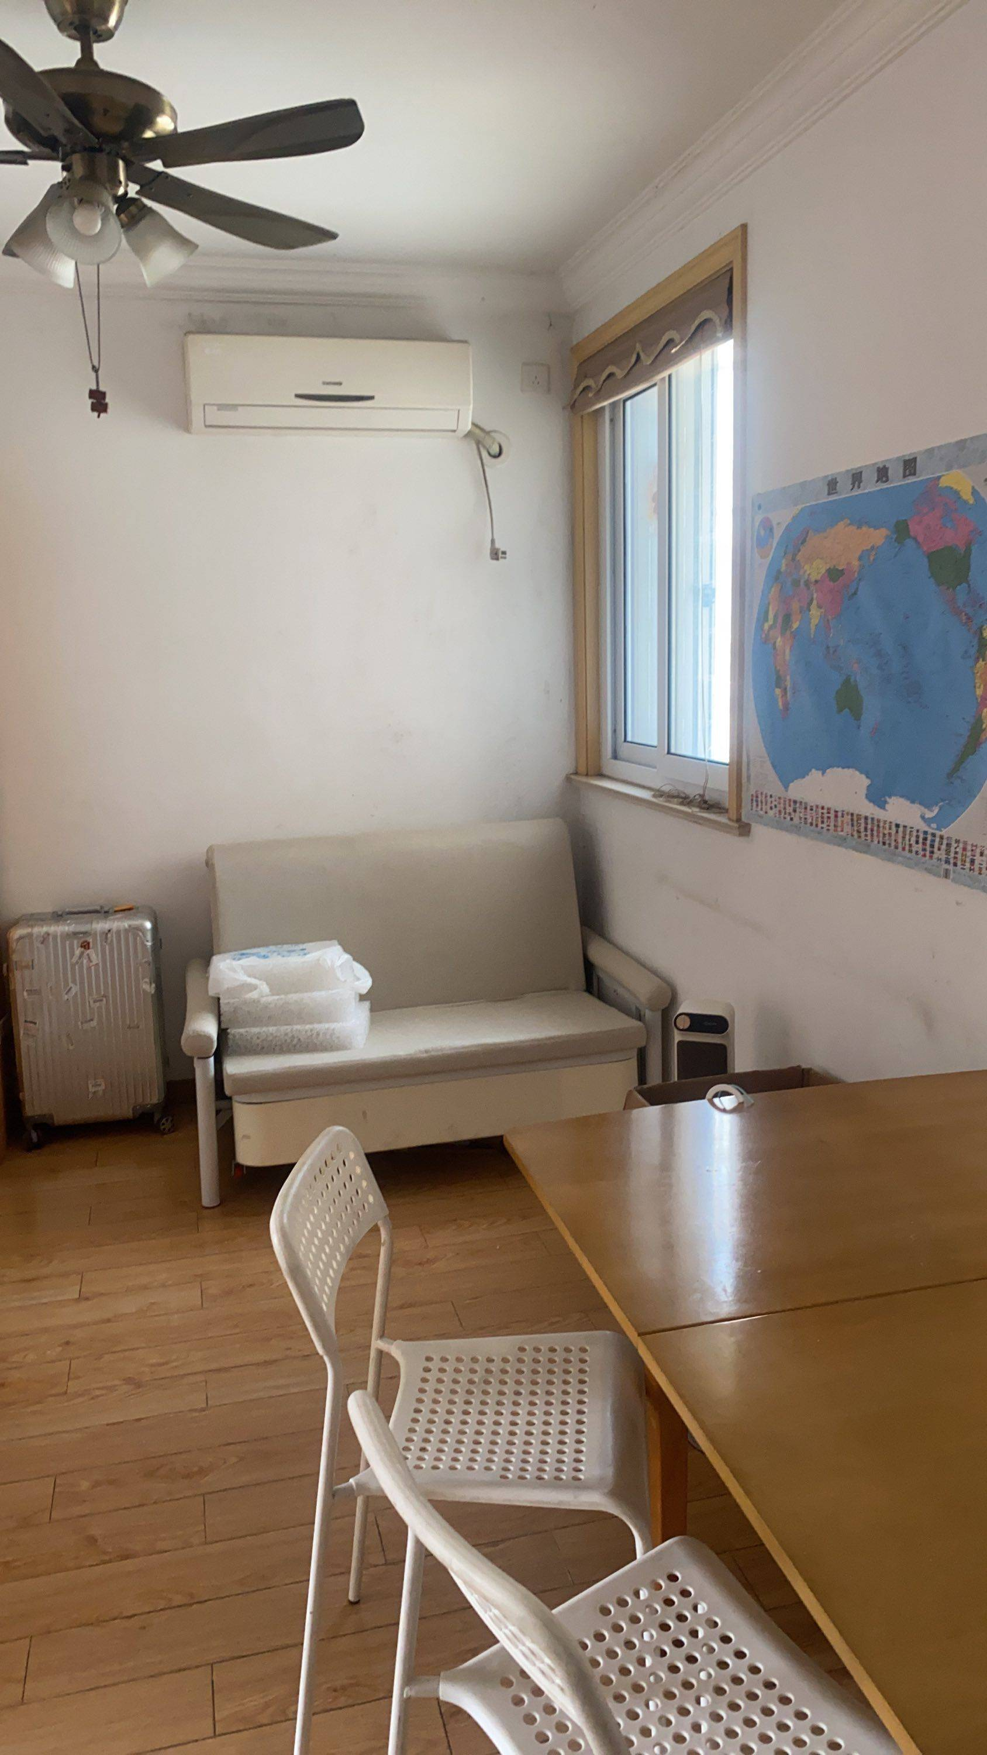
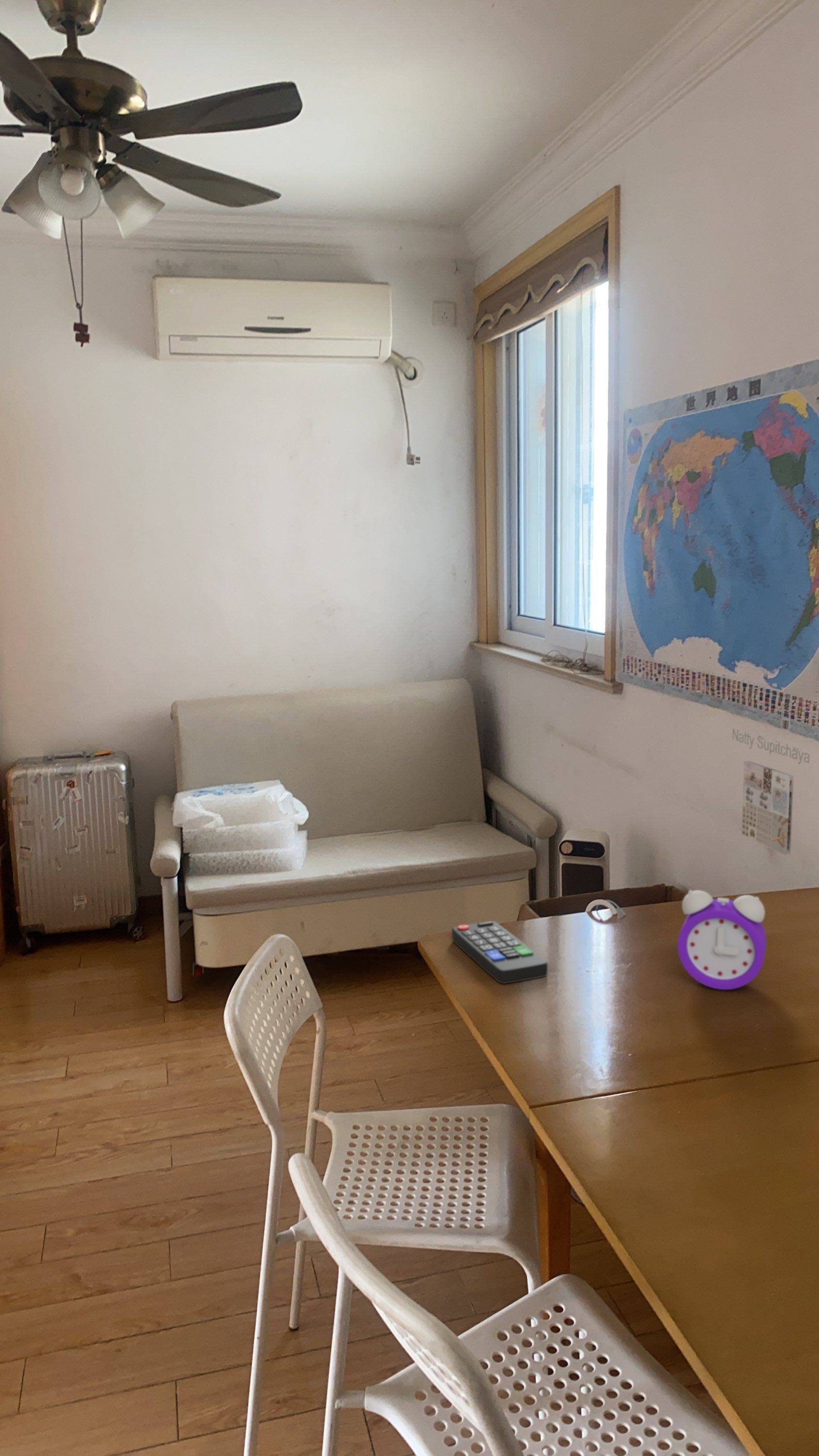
+ calendar (765, 792)
+ alarm clock (722, 938)
+ remote control (497, 949)
